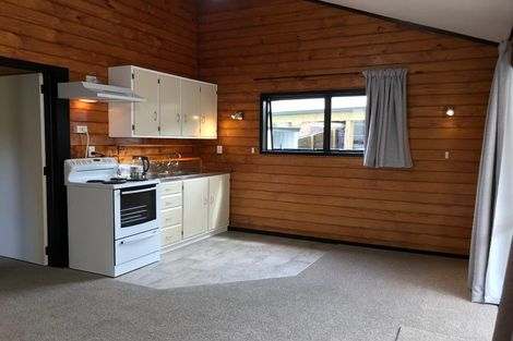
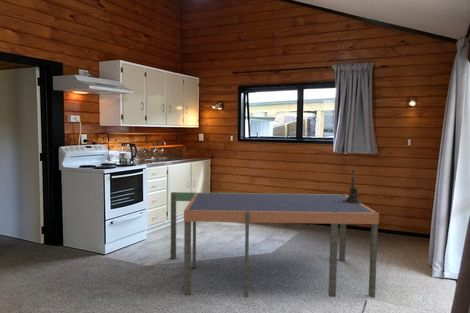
+ dining table (248, 238)
+ candle holder (352, 182)
